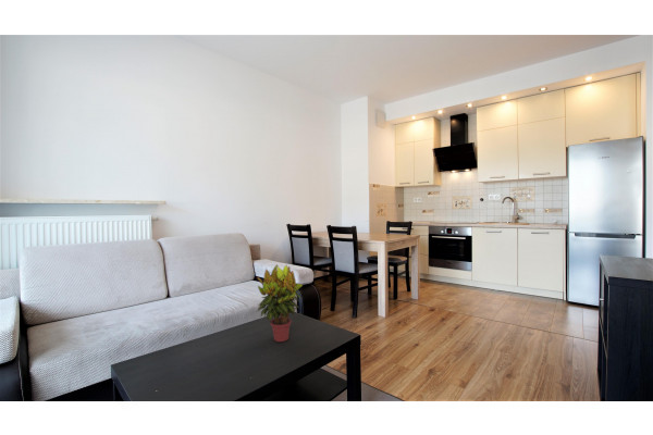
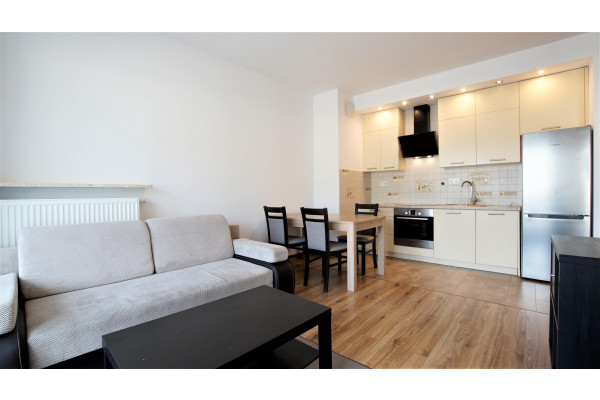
- potted plant (281, 301)
